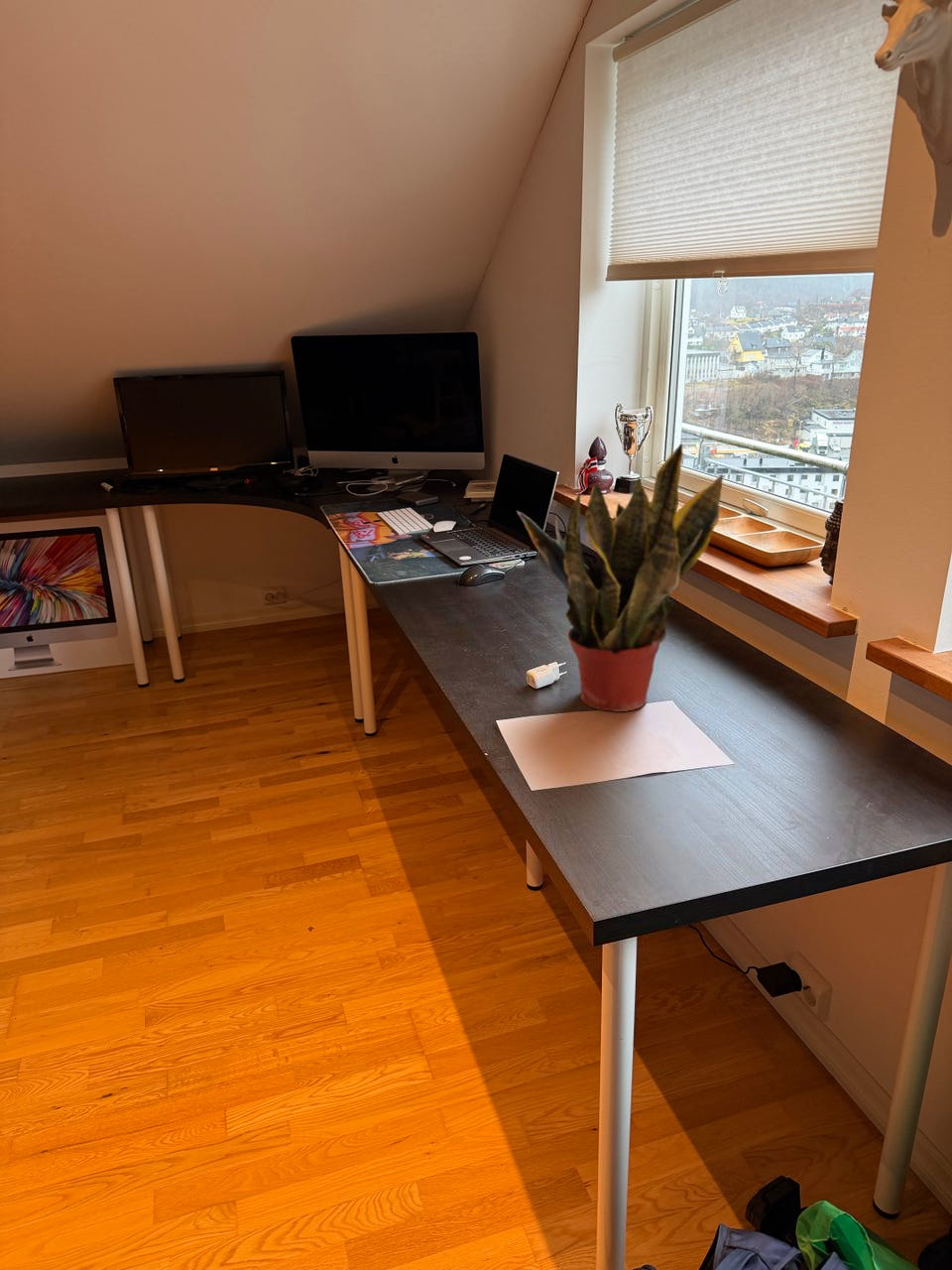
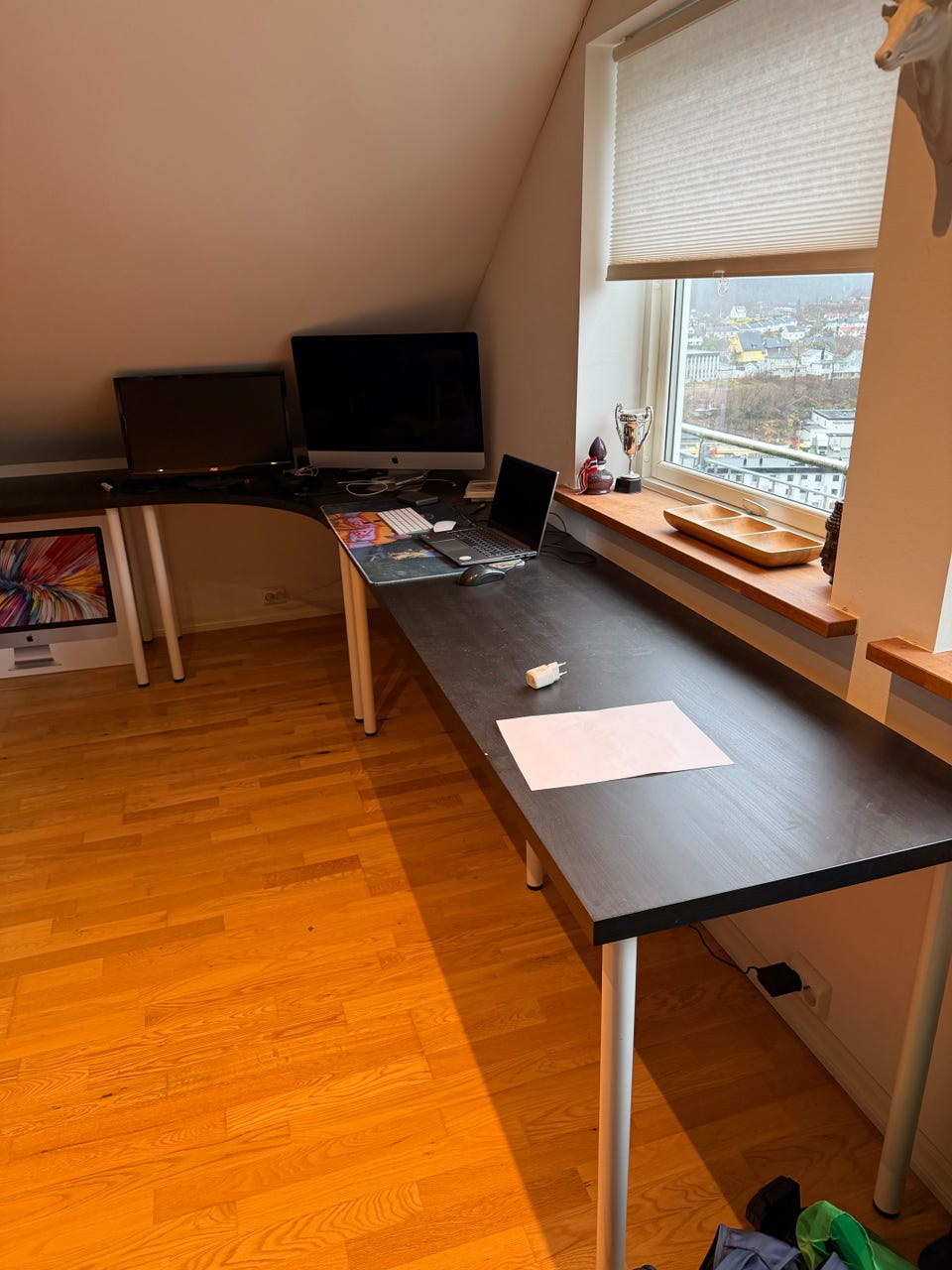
- potted plant (625, 571)
